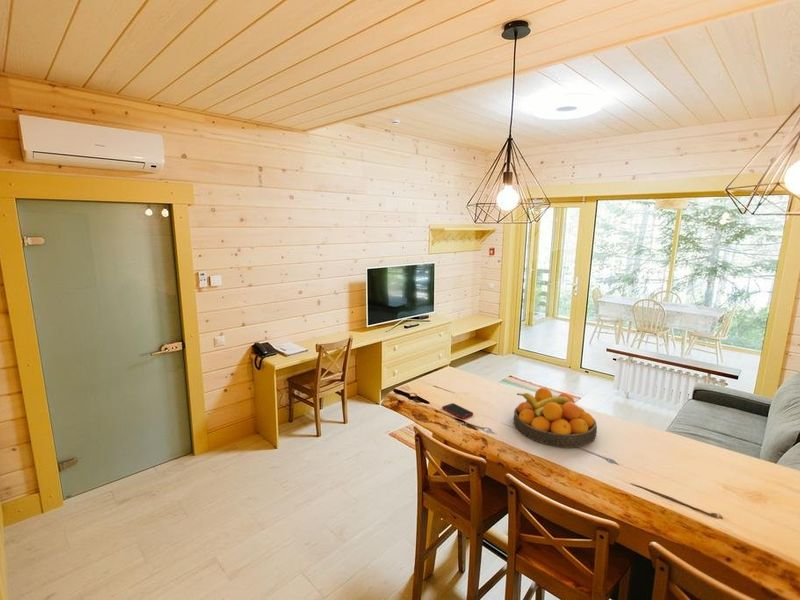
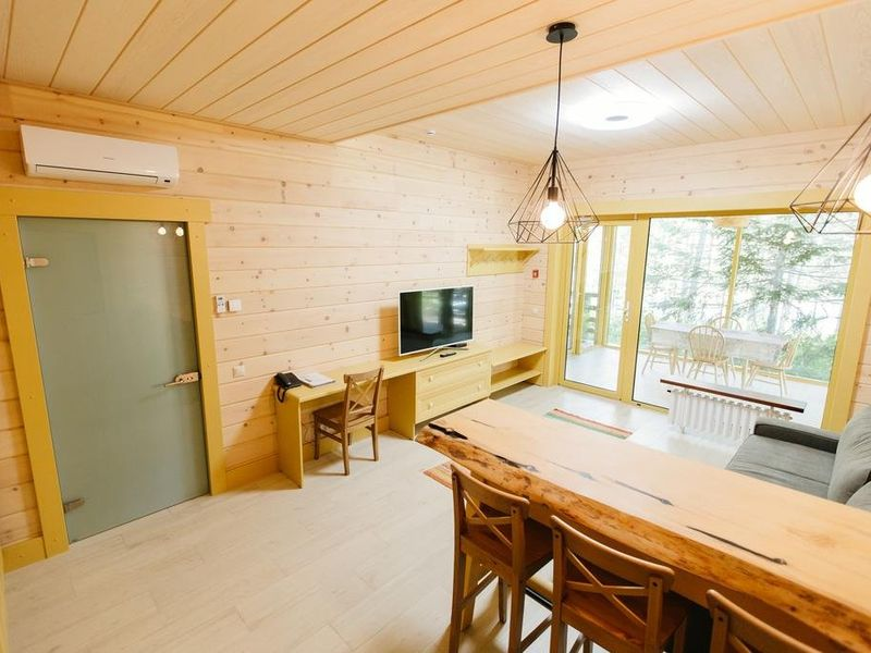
- cell phone (457, 410)
- fruit bowl (554, 411)
